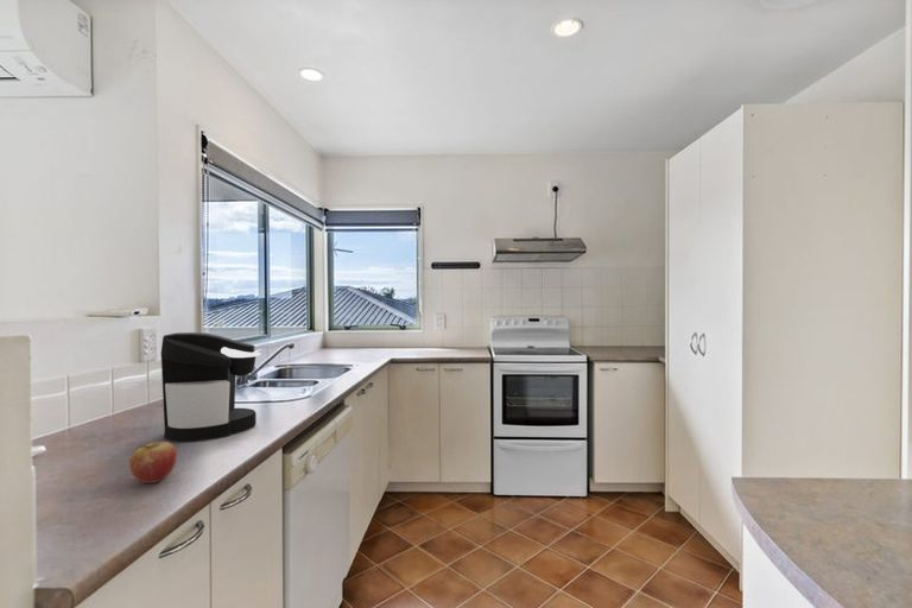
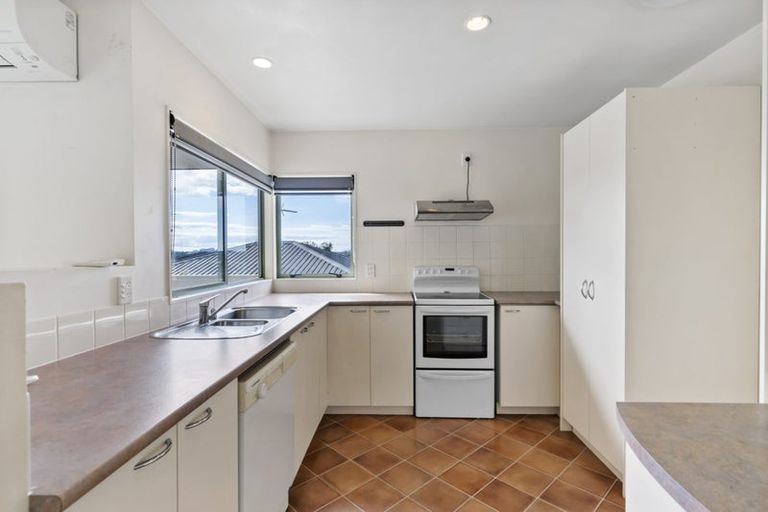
- coffee maker (214, 380)
- fruit (153, 461)
